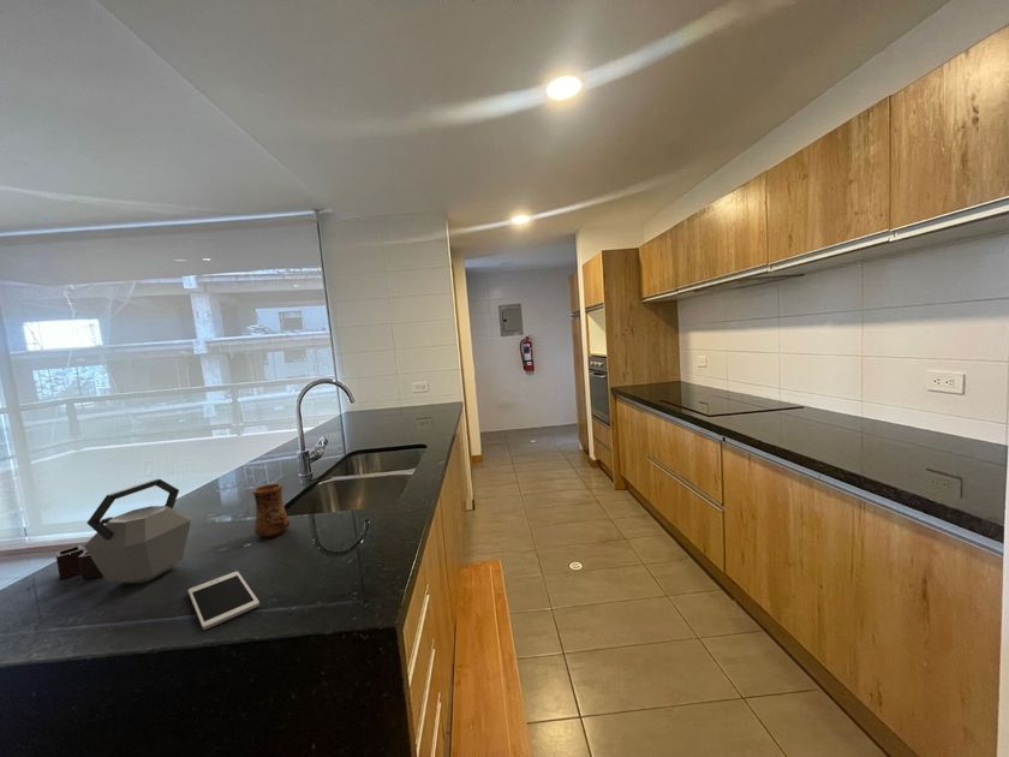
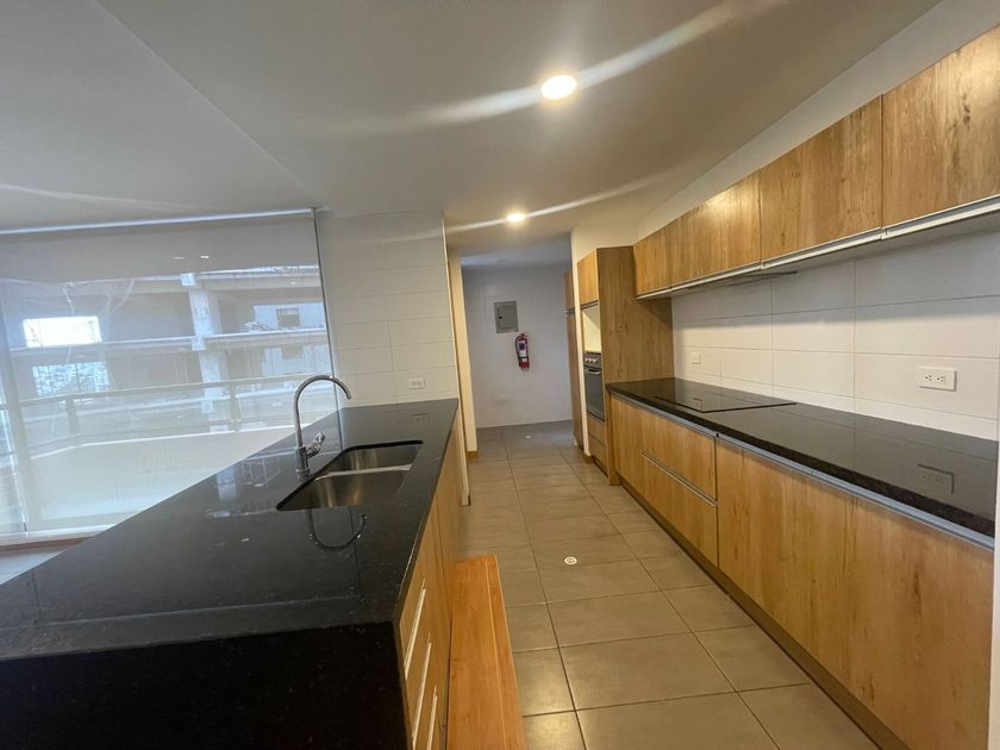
- cell phone (222, 597)
- kettle (111, 530)
- cup (270, 509)
